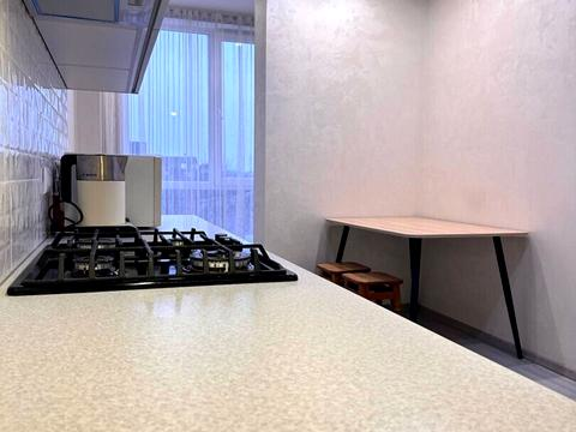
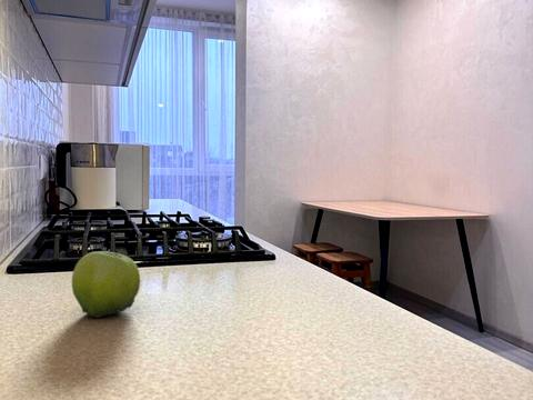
+ fruit (107, 280)
